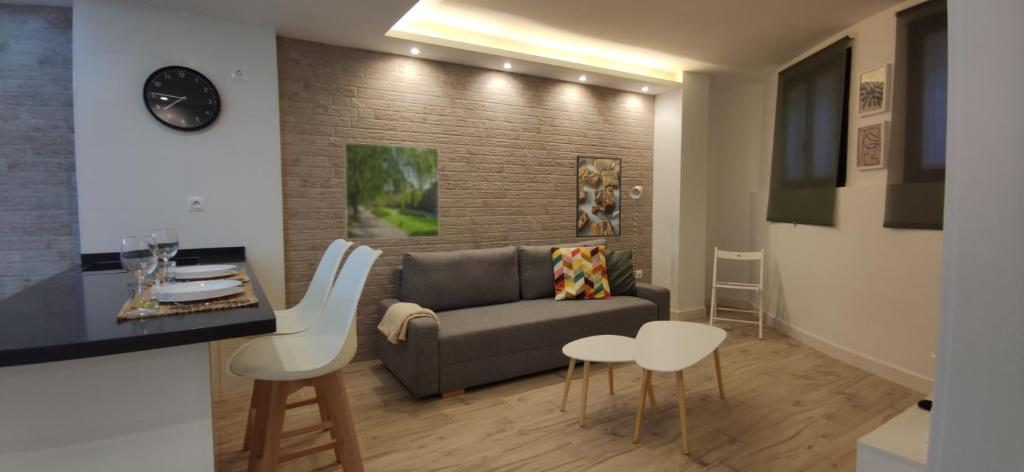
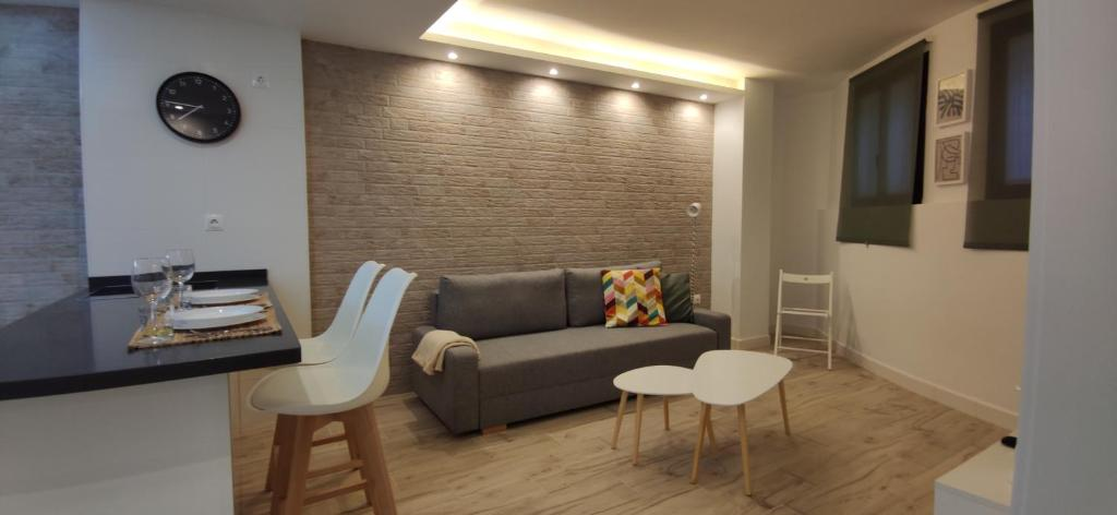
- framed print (599, 197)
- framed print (393, 192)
